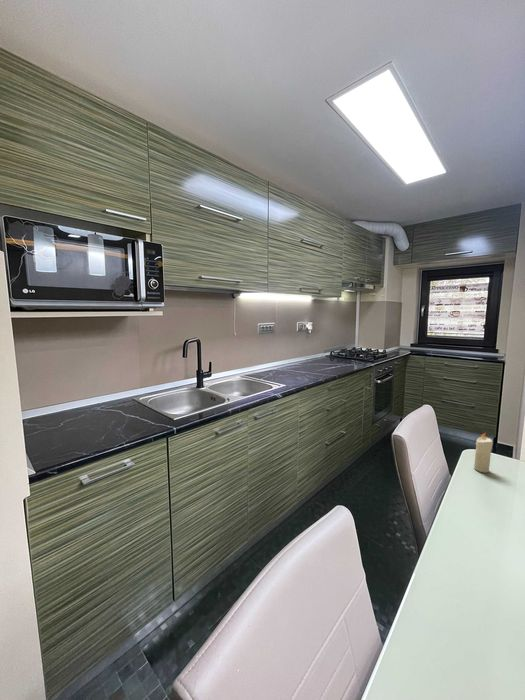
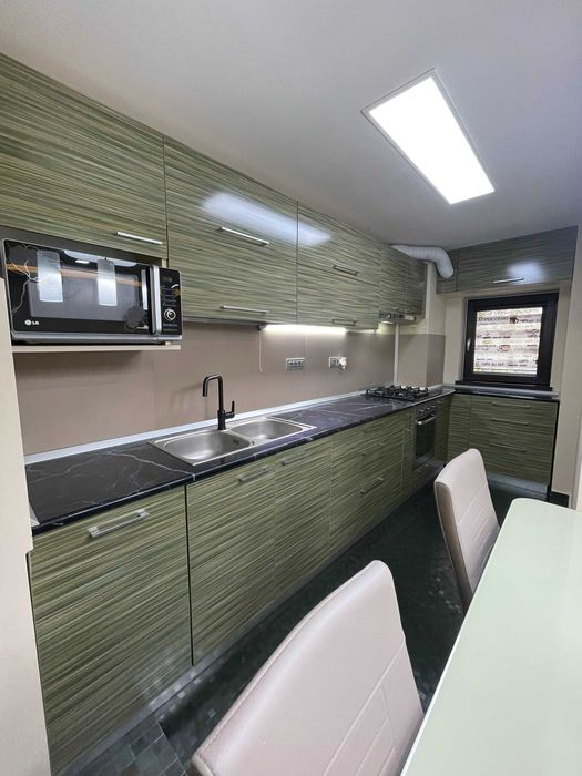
- candle (483, 451)
